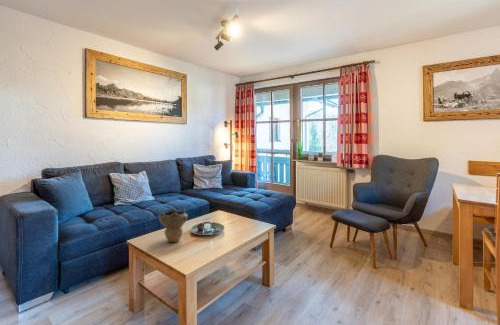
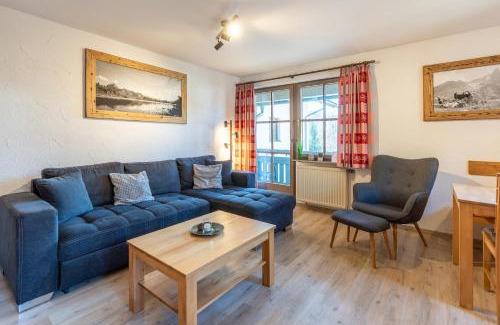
- decorative bowl (173, 225)
